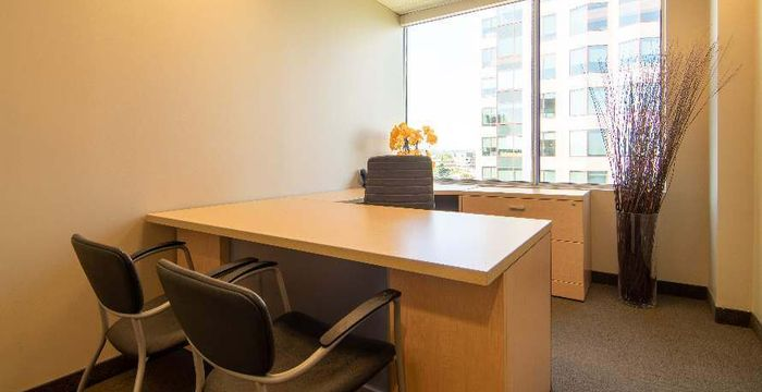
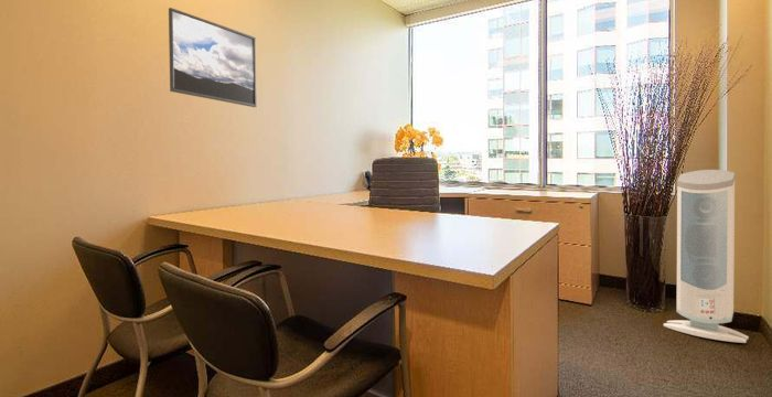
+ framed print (216, 62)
+ air purifier (705, 250)
